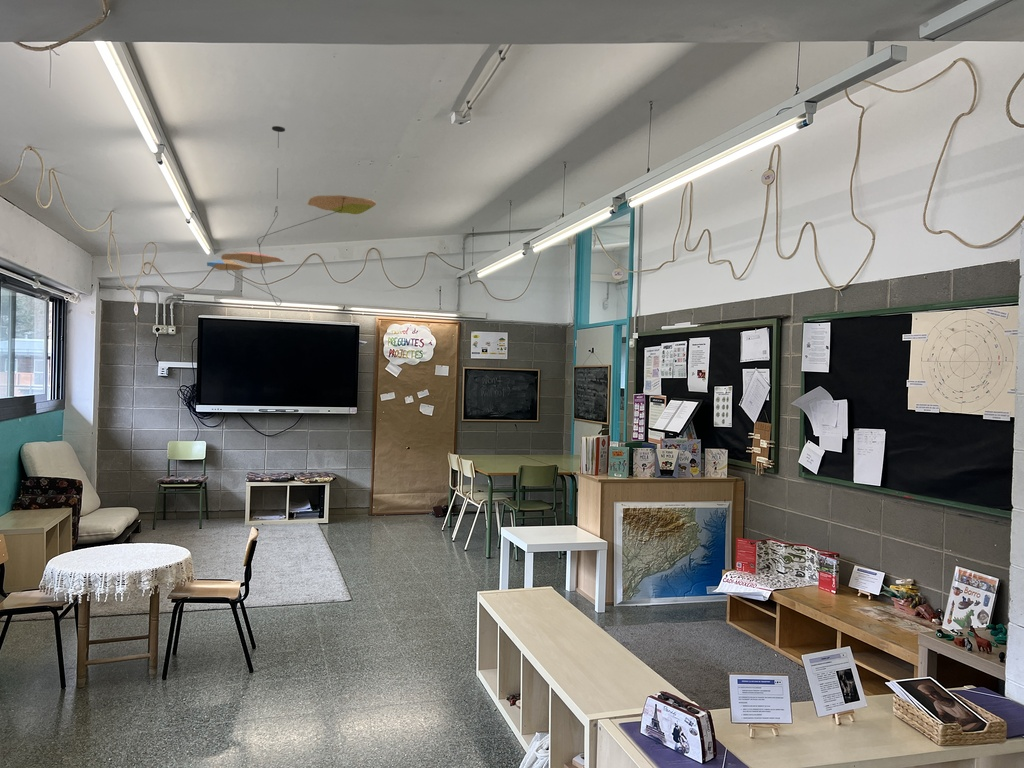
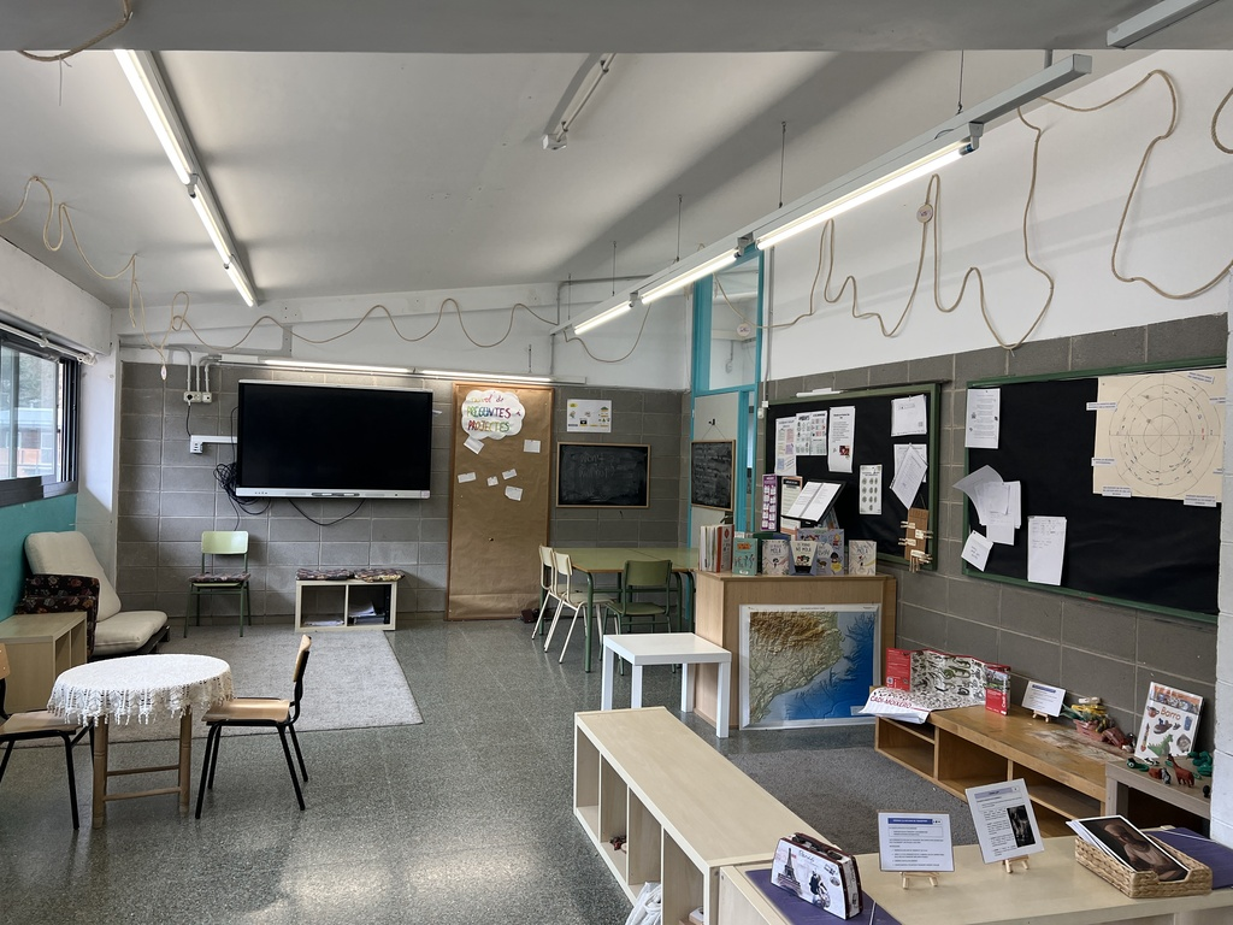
- ceiling mobile (295, 225)
